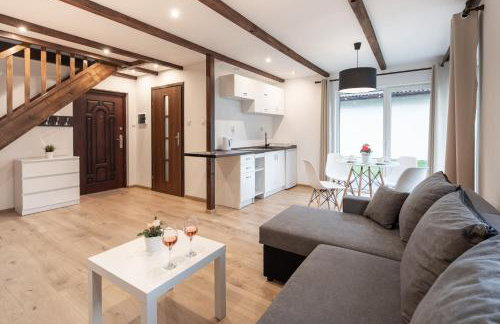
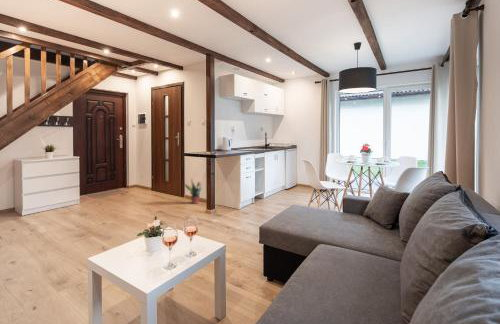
+ potted plant (194, 190)
